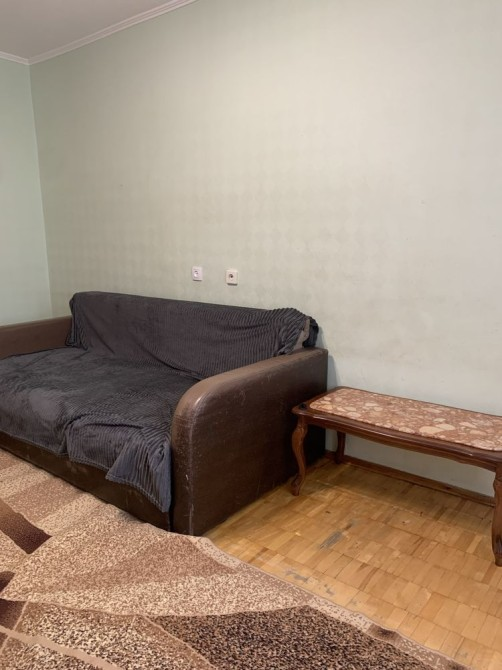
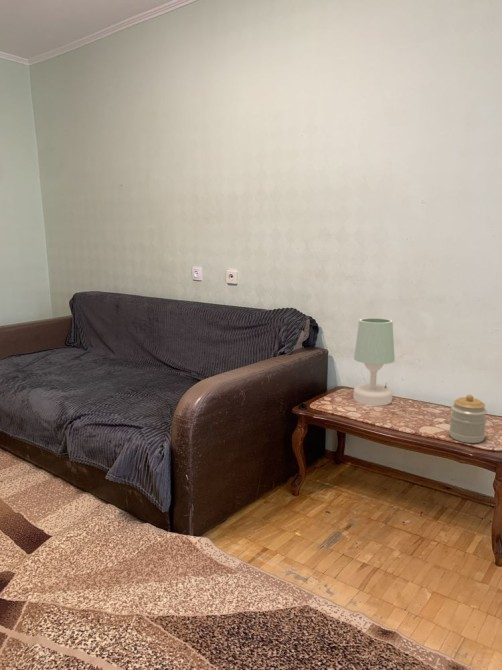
+ jar (468, 416)
+ table lamp (374, 360)
